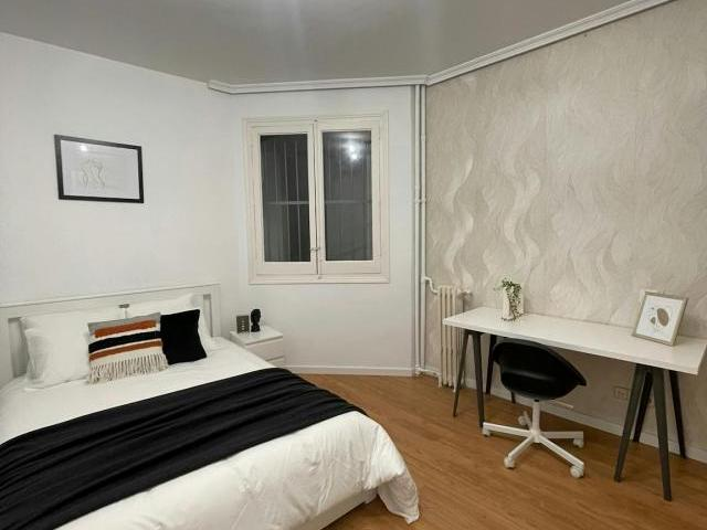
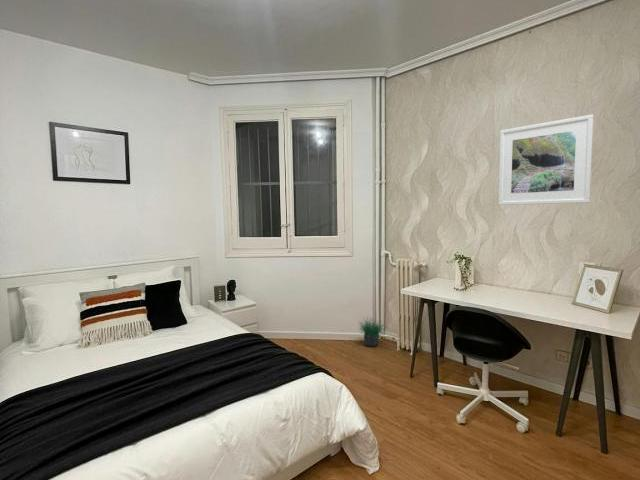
+ potted plant (371, 328)
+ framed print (541, 163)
